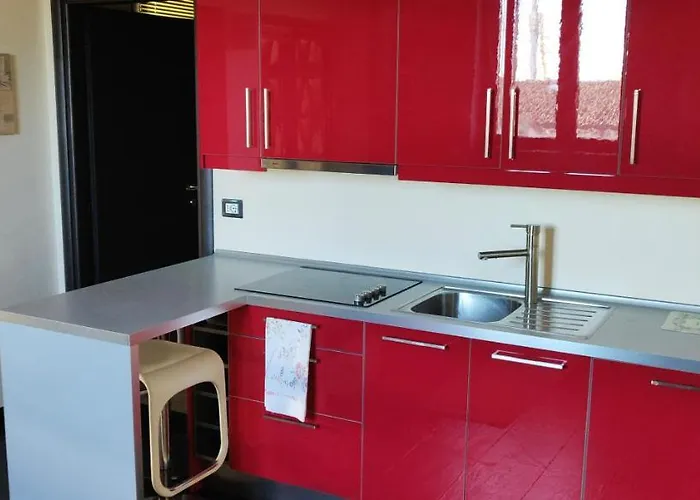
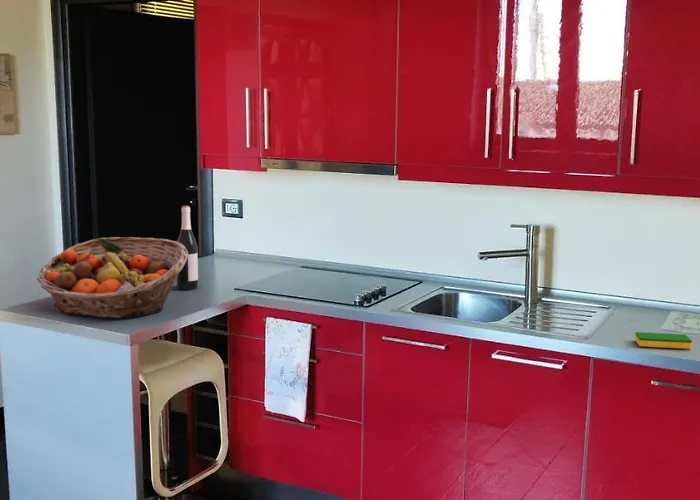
+ wine bottle (186, 247)
+ dish sponge (662, 340)
+ fruit basket (114, 275)
